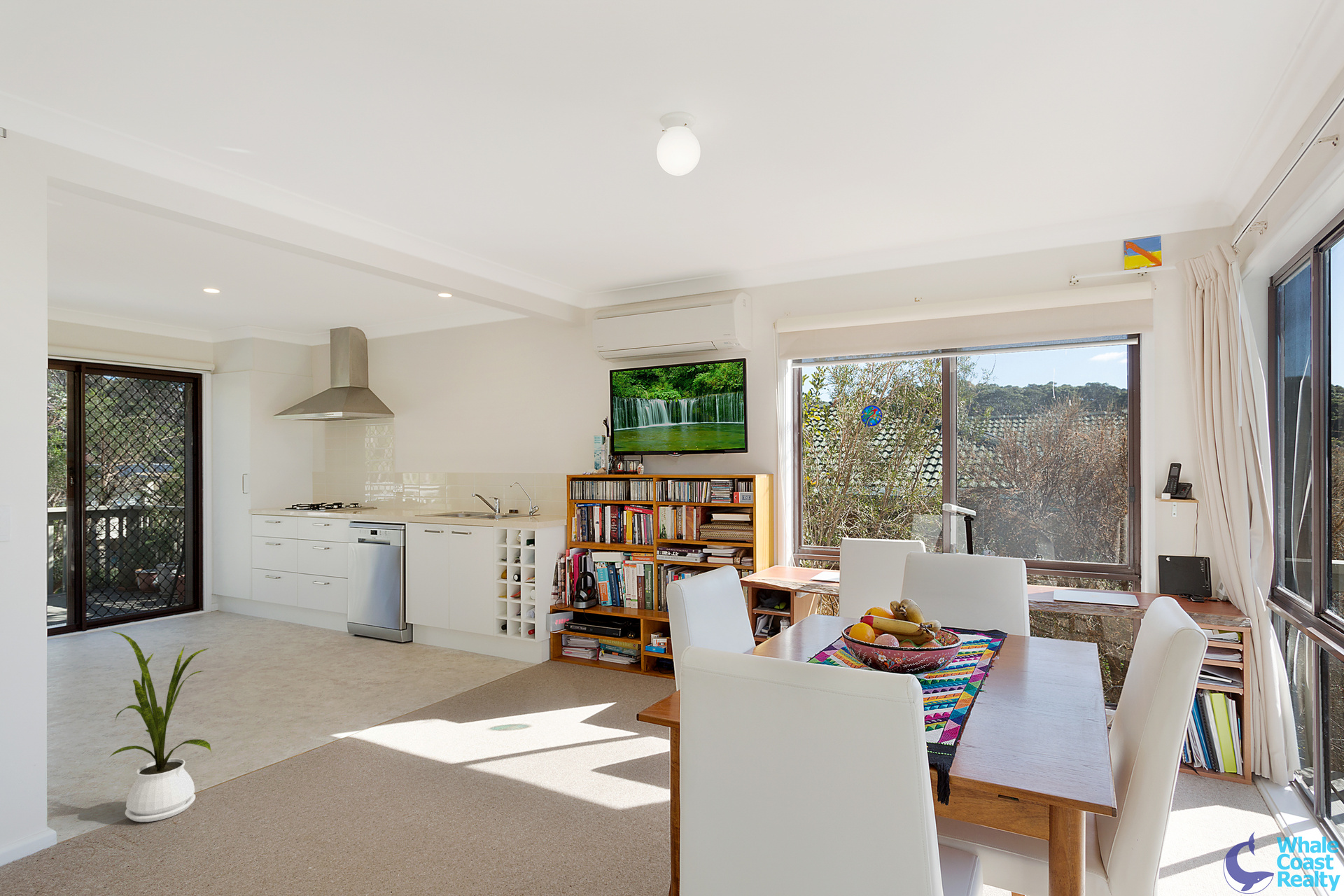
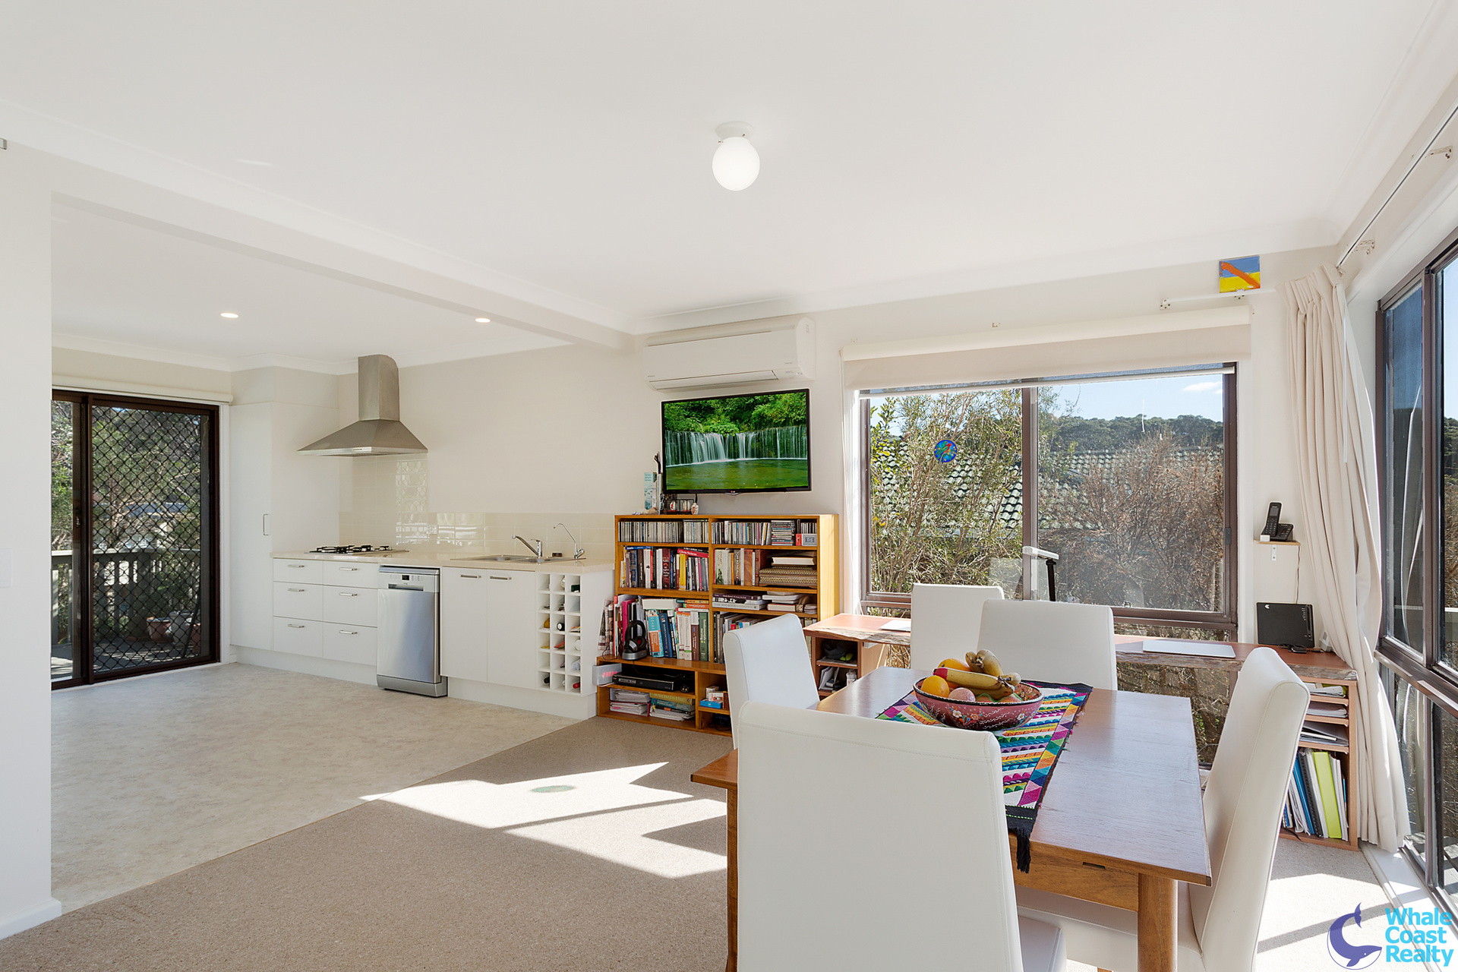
- house plant (157, 720)
